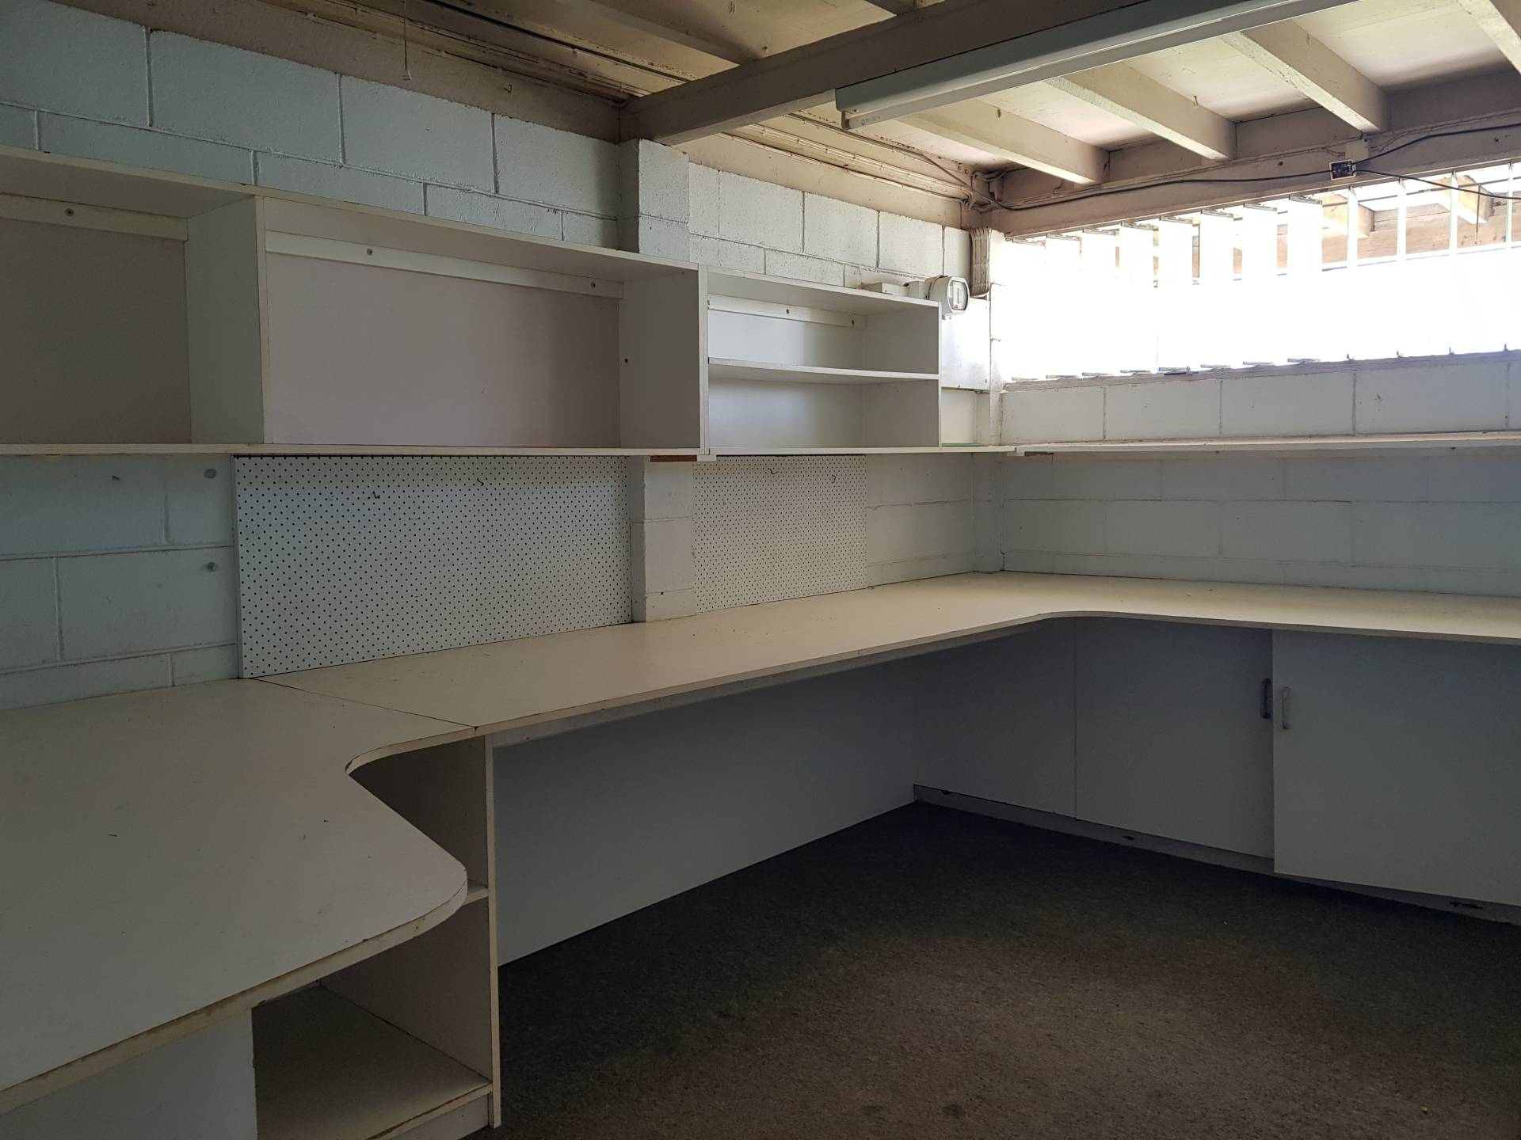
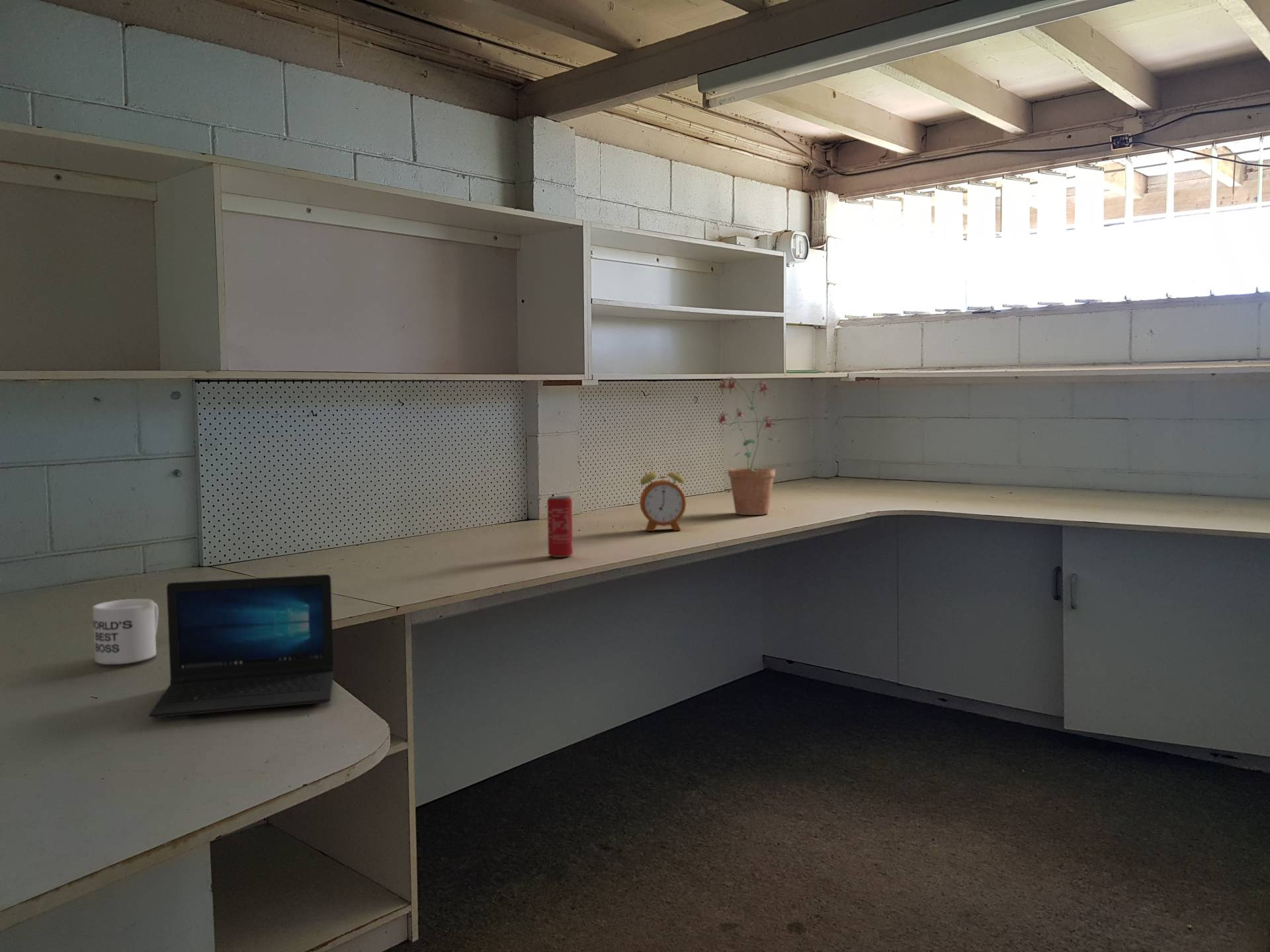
+ mug (132, 629)
+ alarm clock (662, 496)
+ laptop (246, 641)
+ potted plant (748, 444)
+ beverage can (560, 526)
